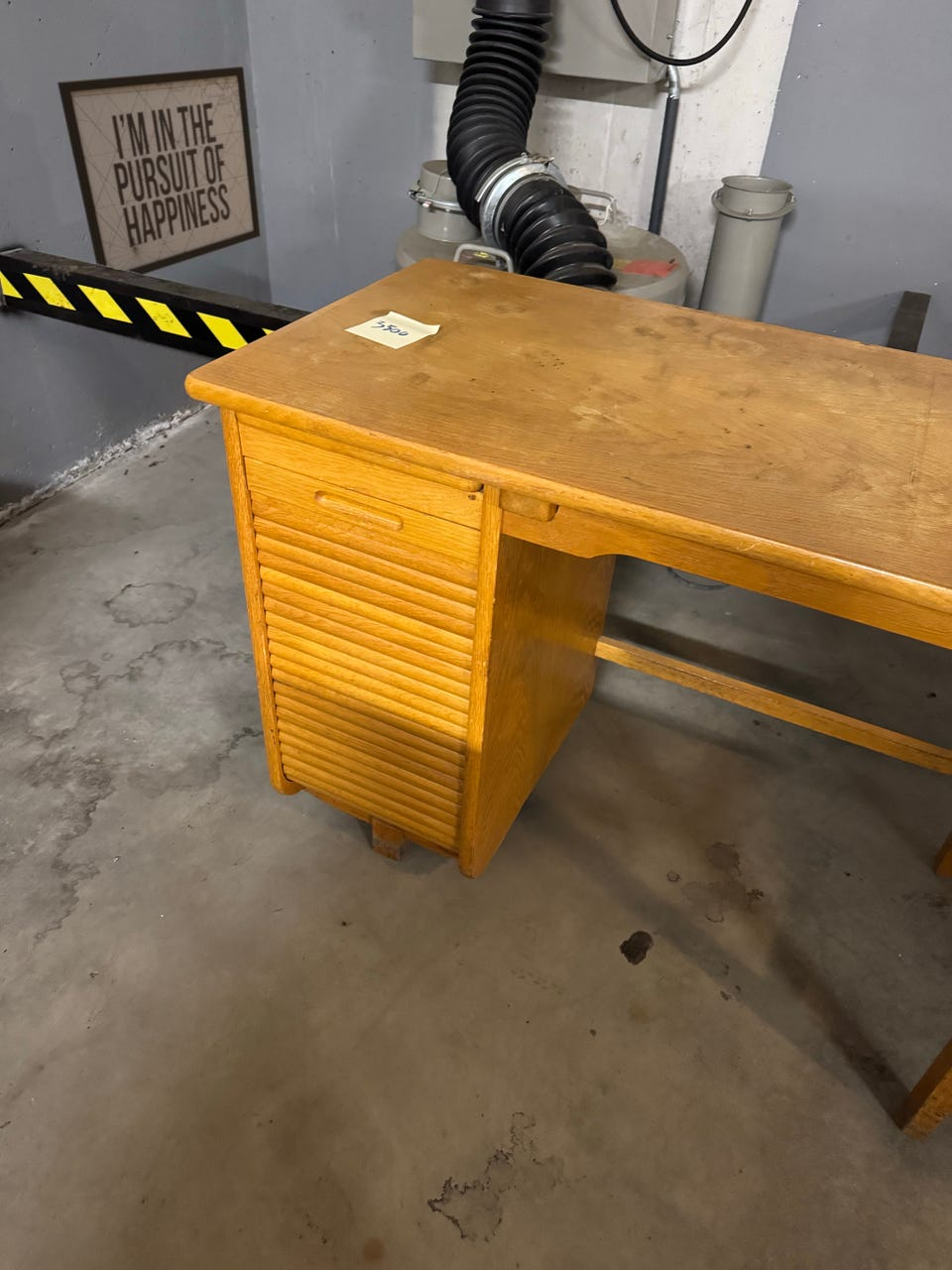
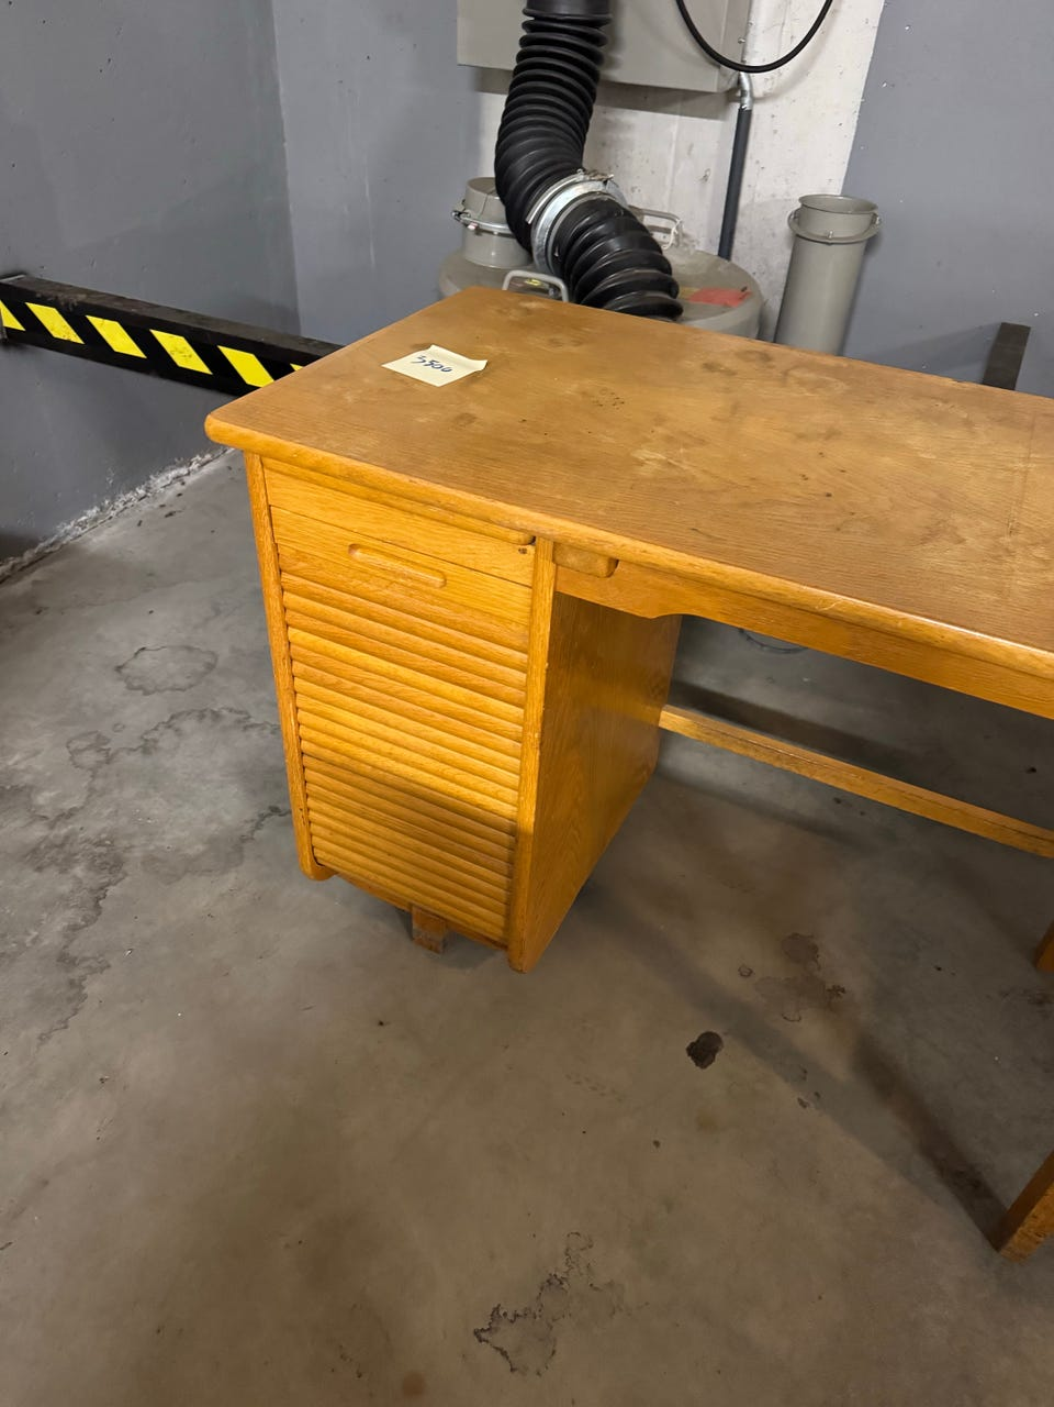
- mirror (175, 172)
